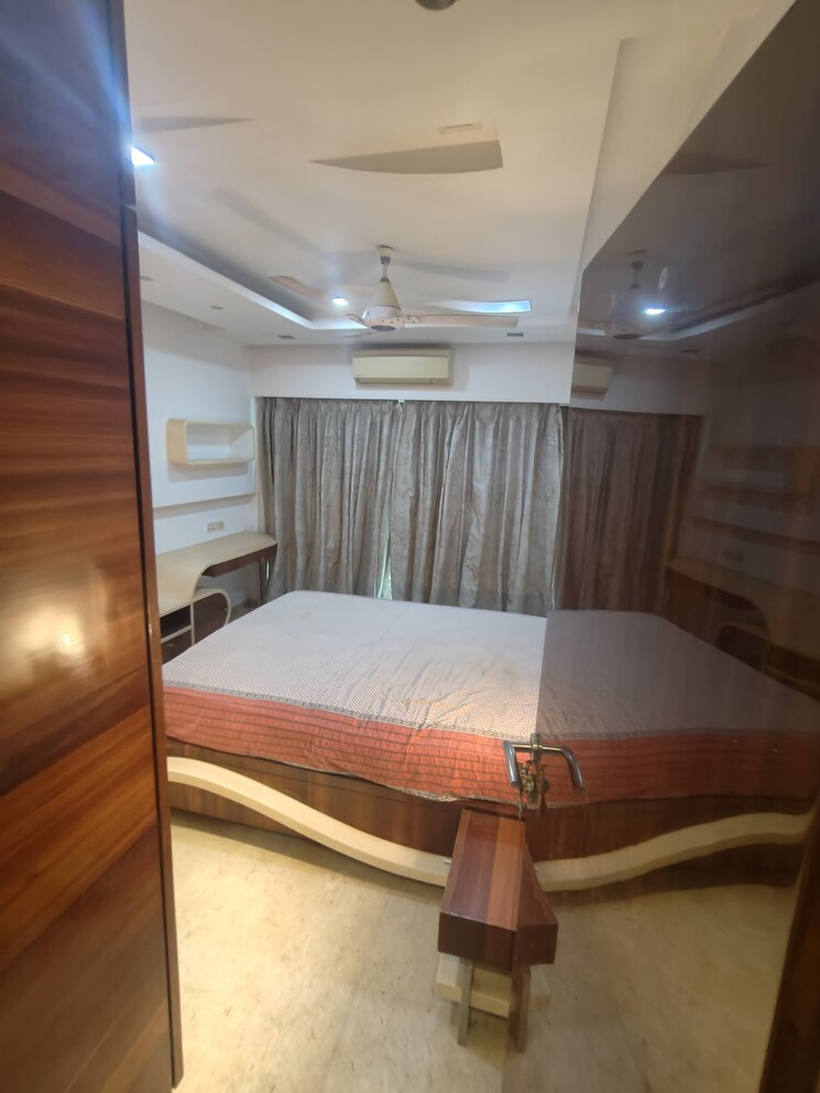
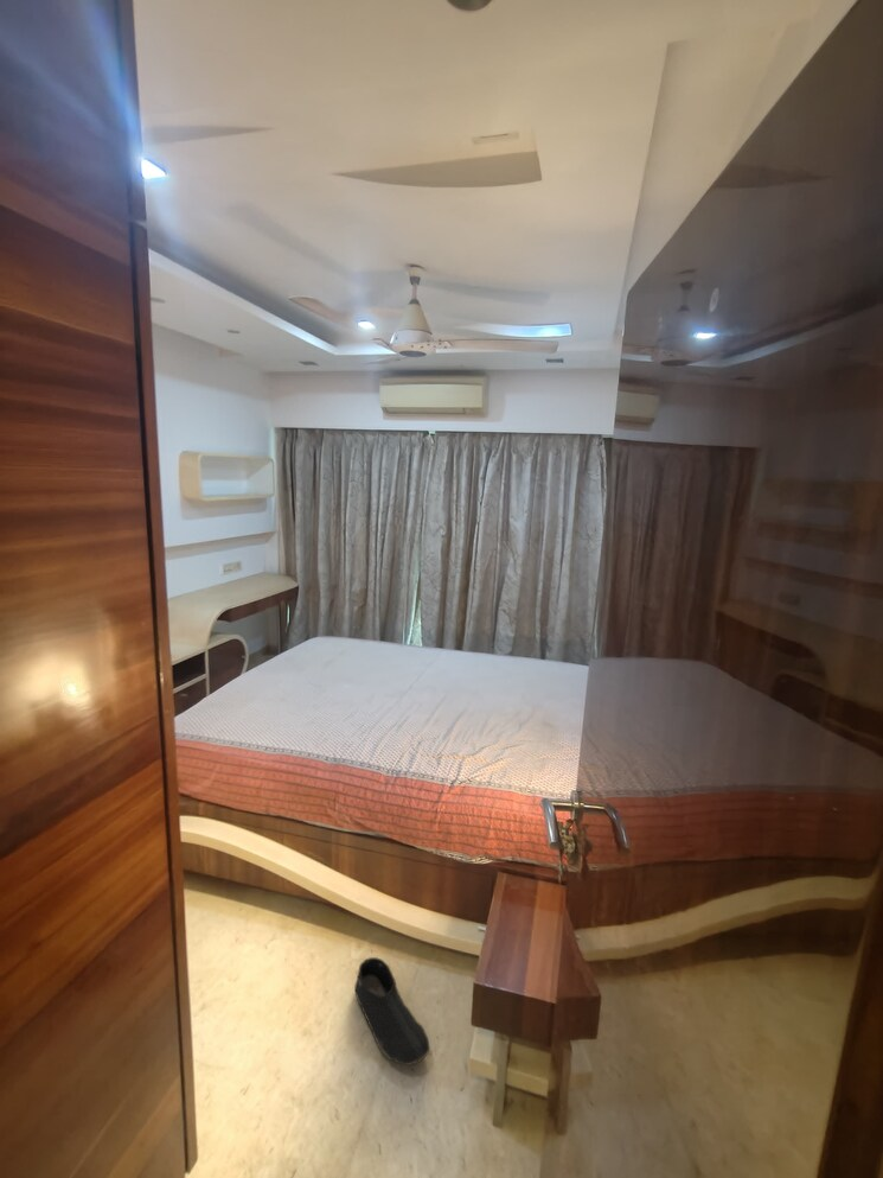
+ shoe (389, 1006)
